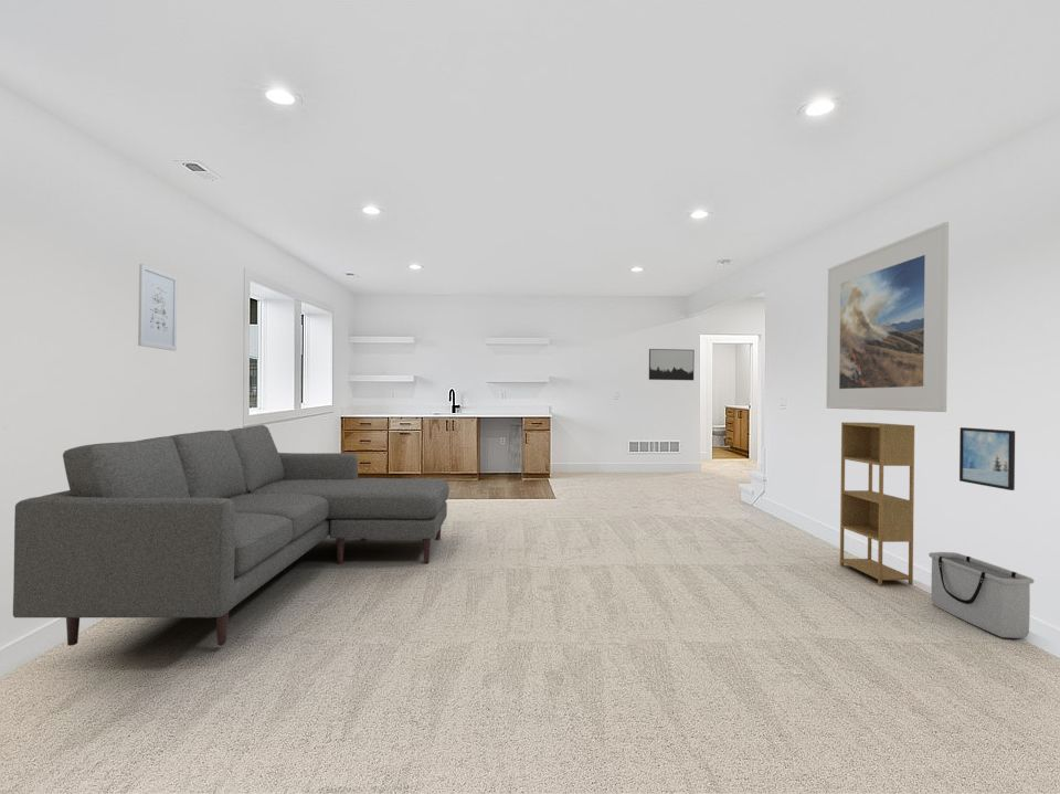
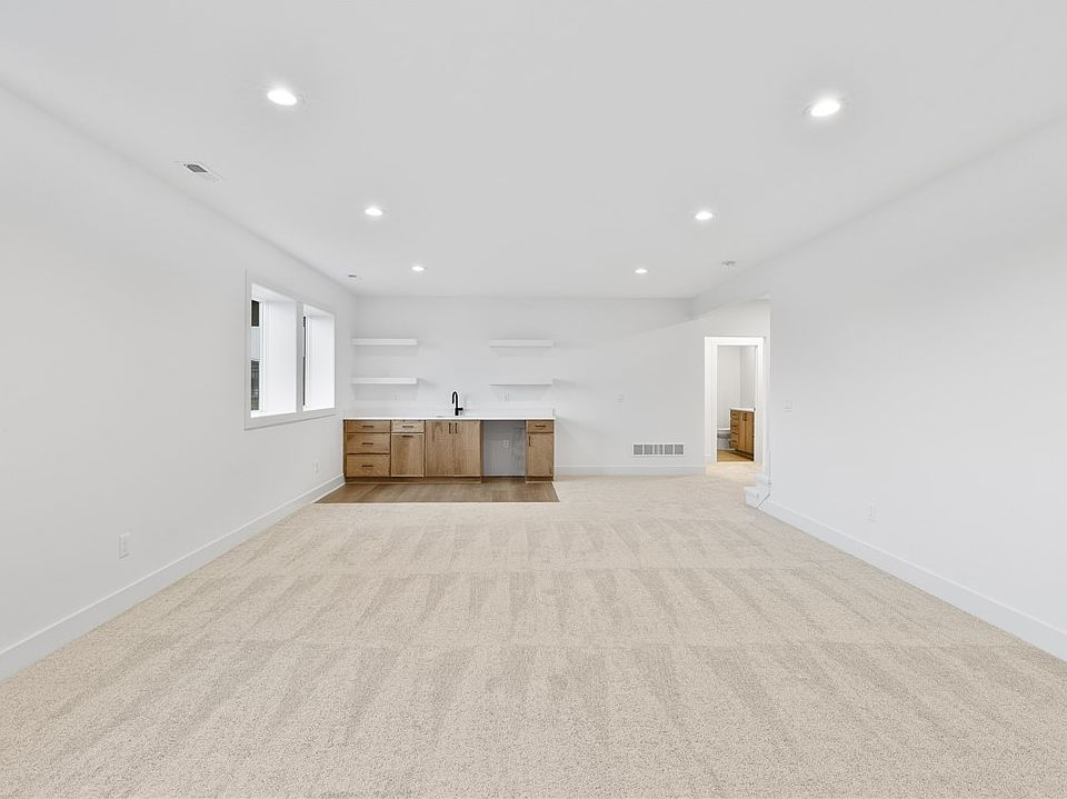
- shelving unit (875, 499)
- storage bin (976, 592)
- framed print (985, 457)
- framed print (878, 329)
- wall art (671, 364)
- wall art (158, 309)
- sofa (299, 507)
